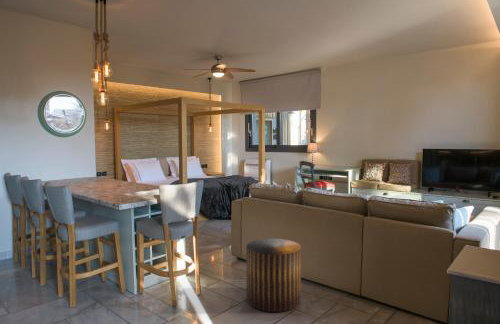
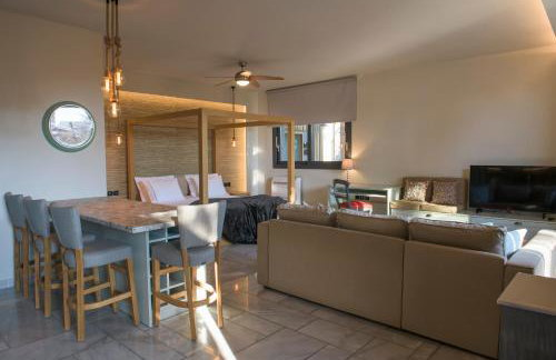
- stool (273, 272)
